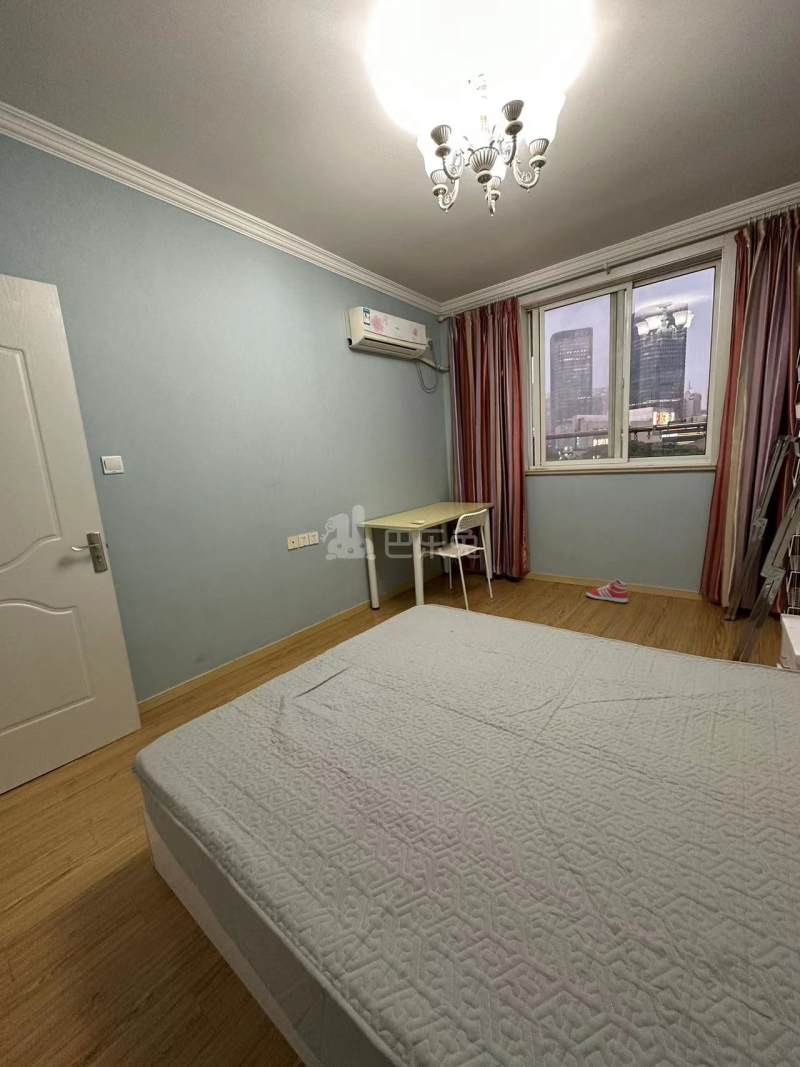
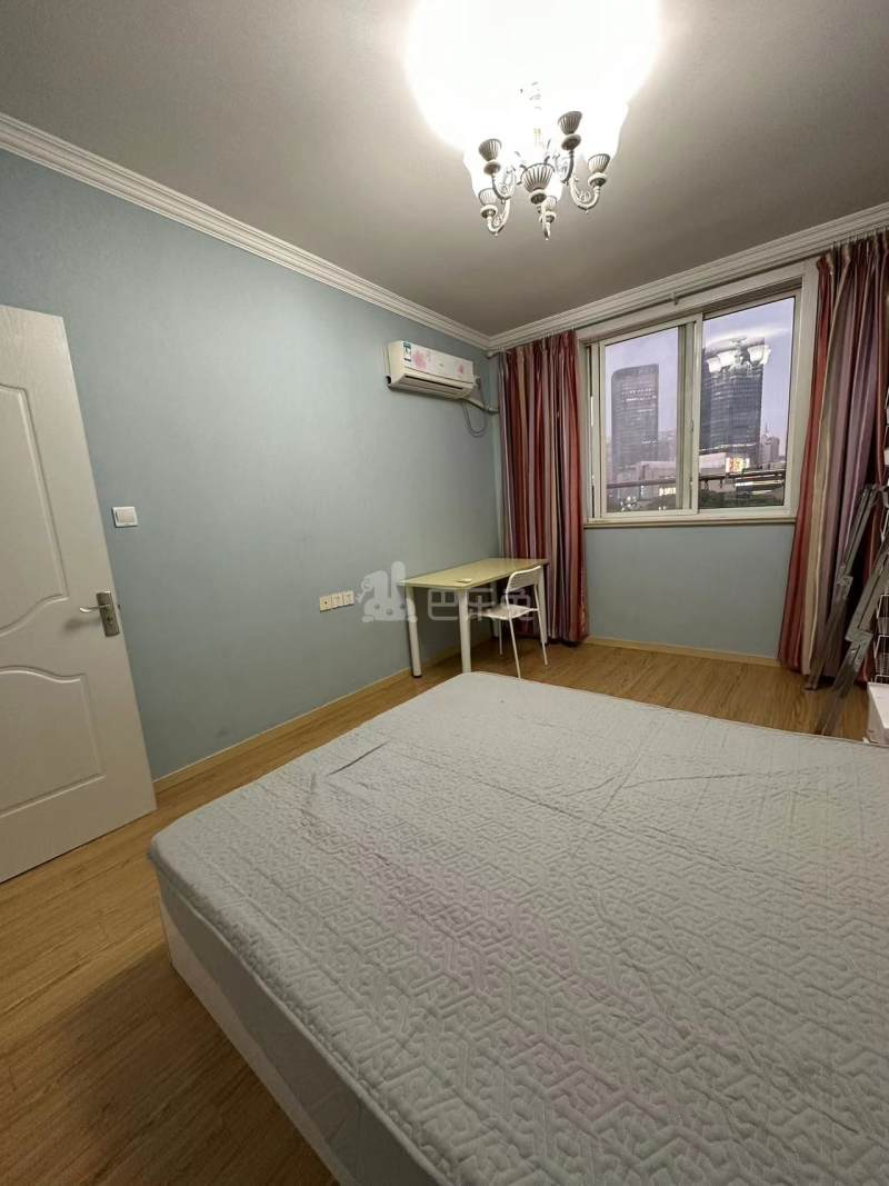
- sneaker (606, 588)
